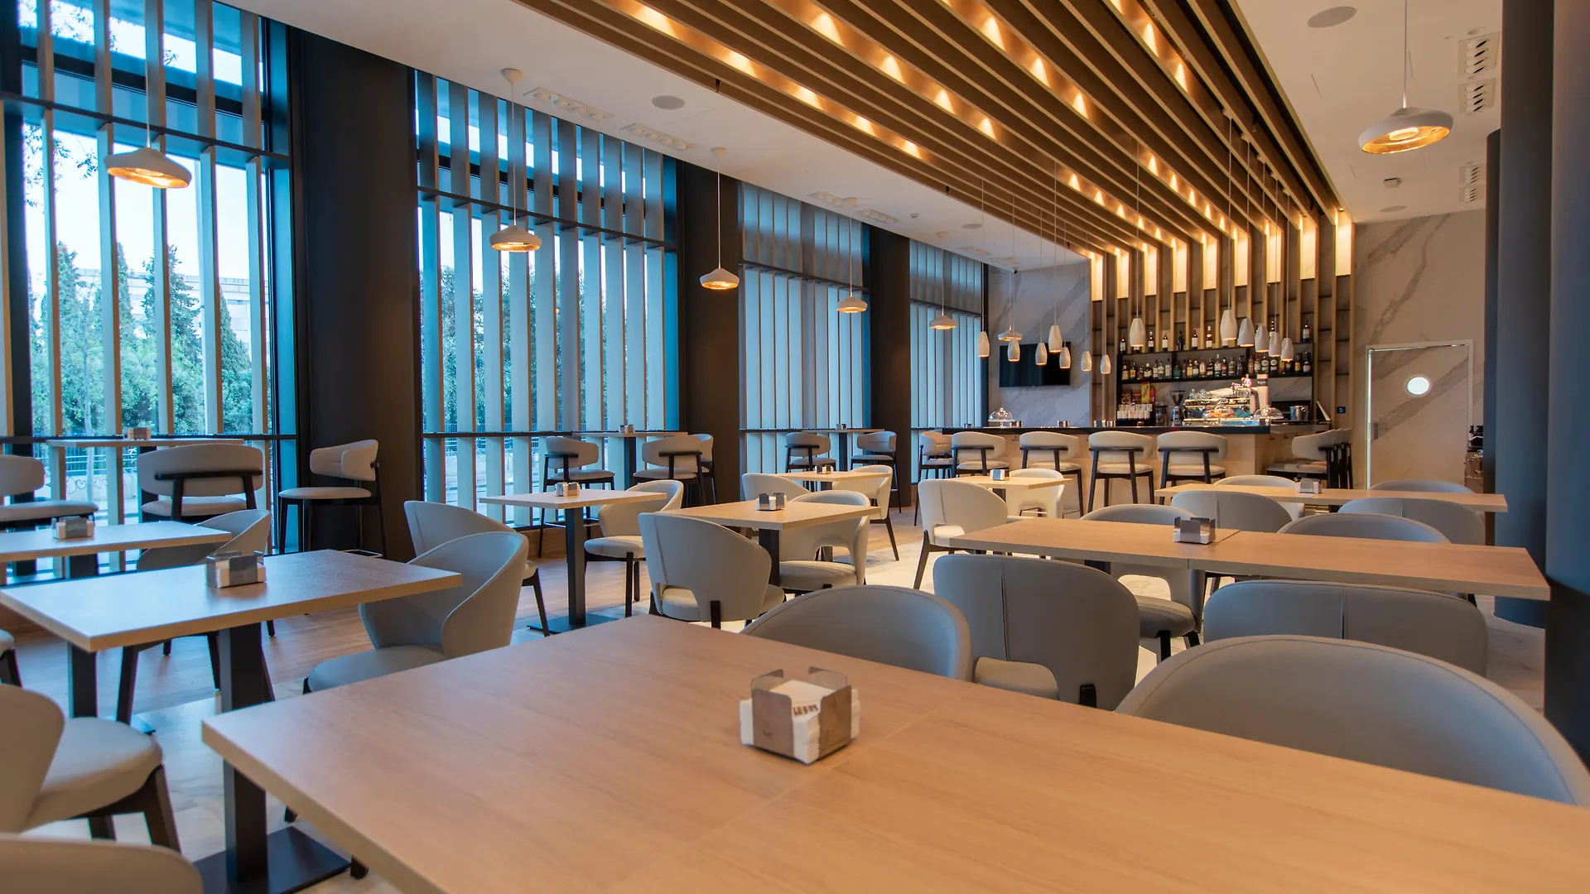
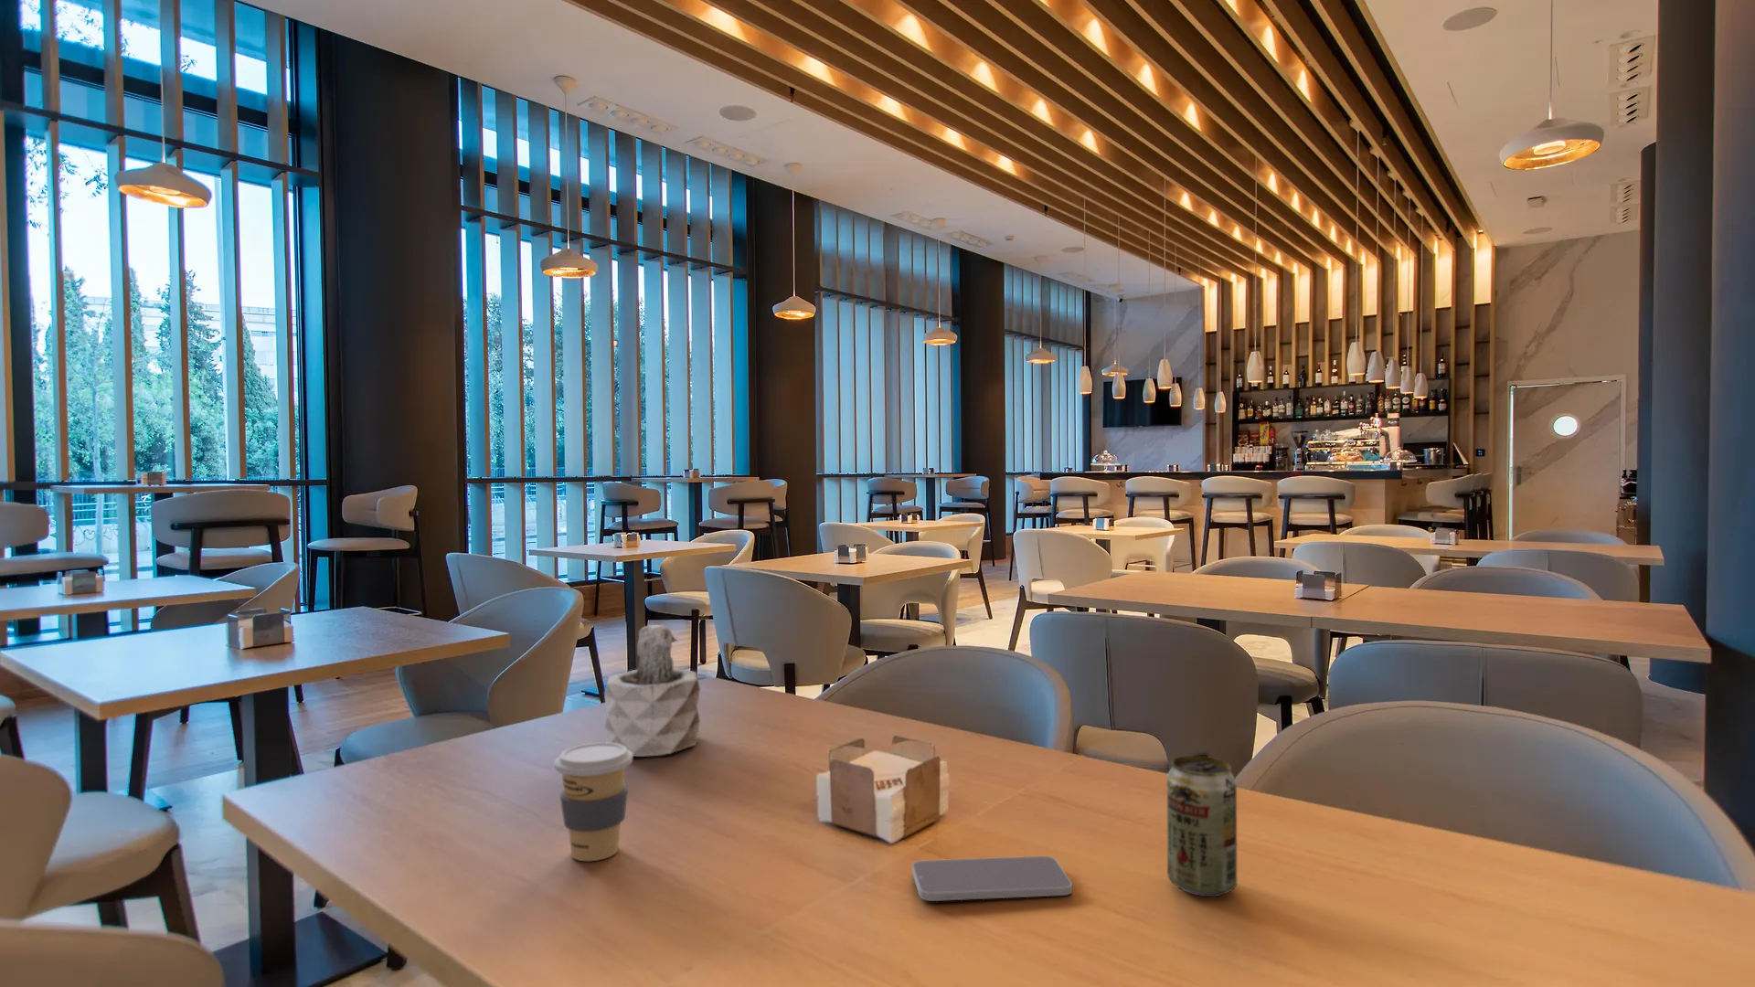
+ beverage can (1201, 824)
+ coffee cup (594, 801)
+ succulent plant (652, 683)
+ smartphone (990, 877)
